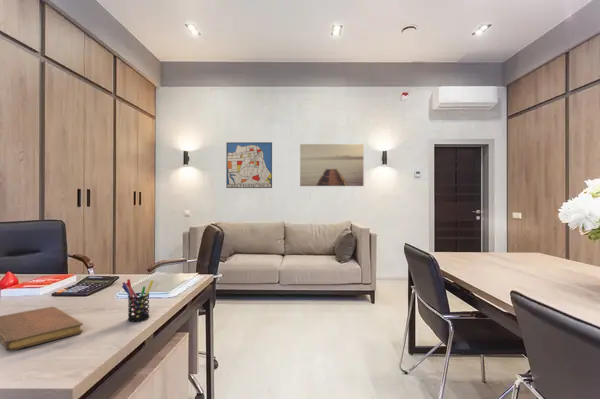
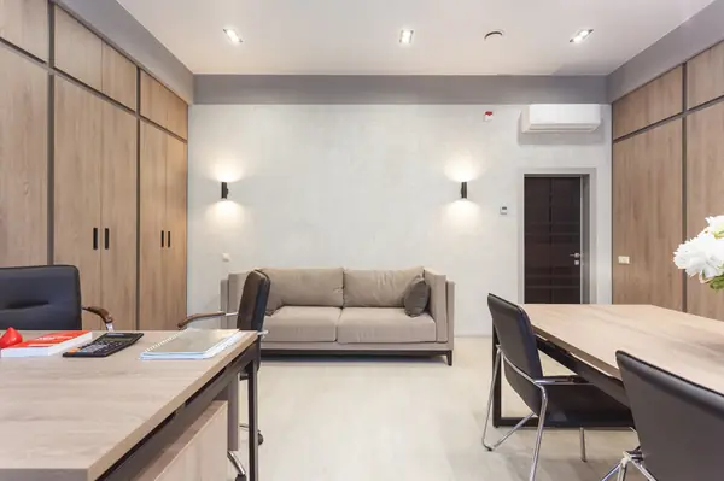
- wall art (249, 165)
- wall art (331, 165)
- pen holder (138, 298)
- notebook (33, 325)
